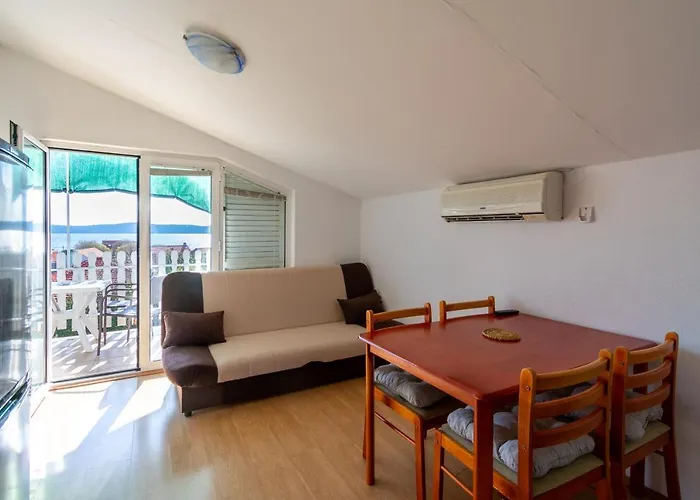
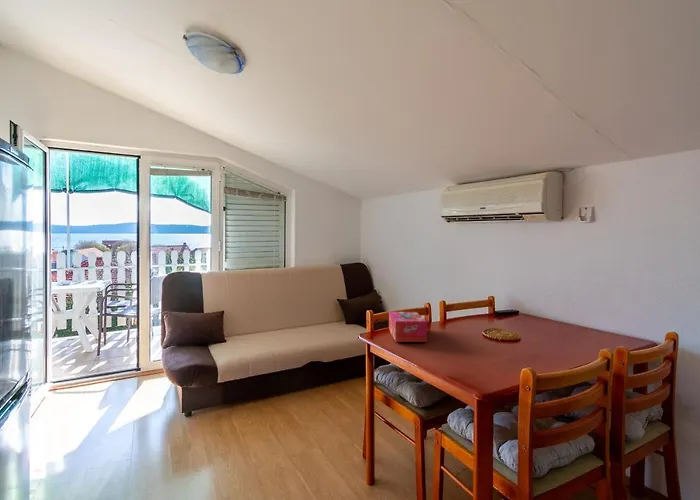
+ tissue box (406, 325)
